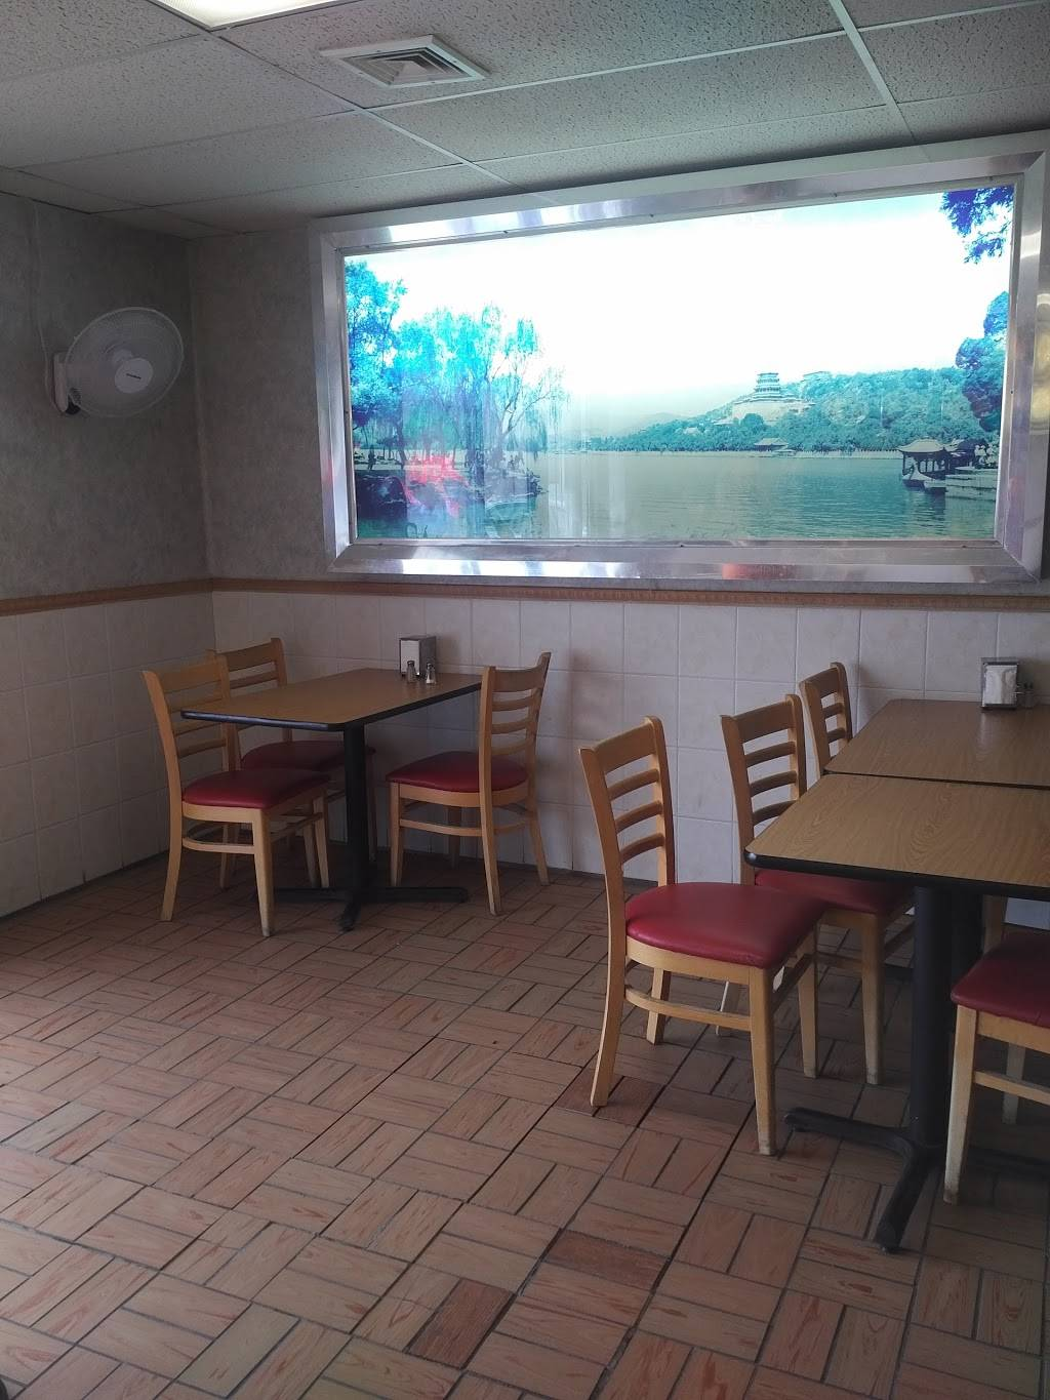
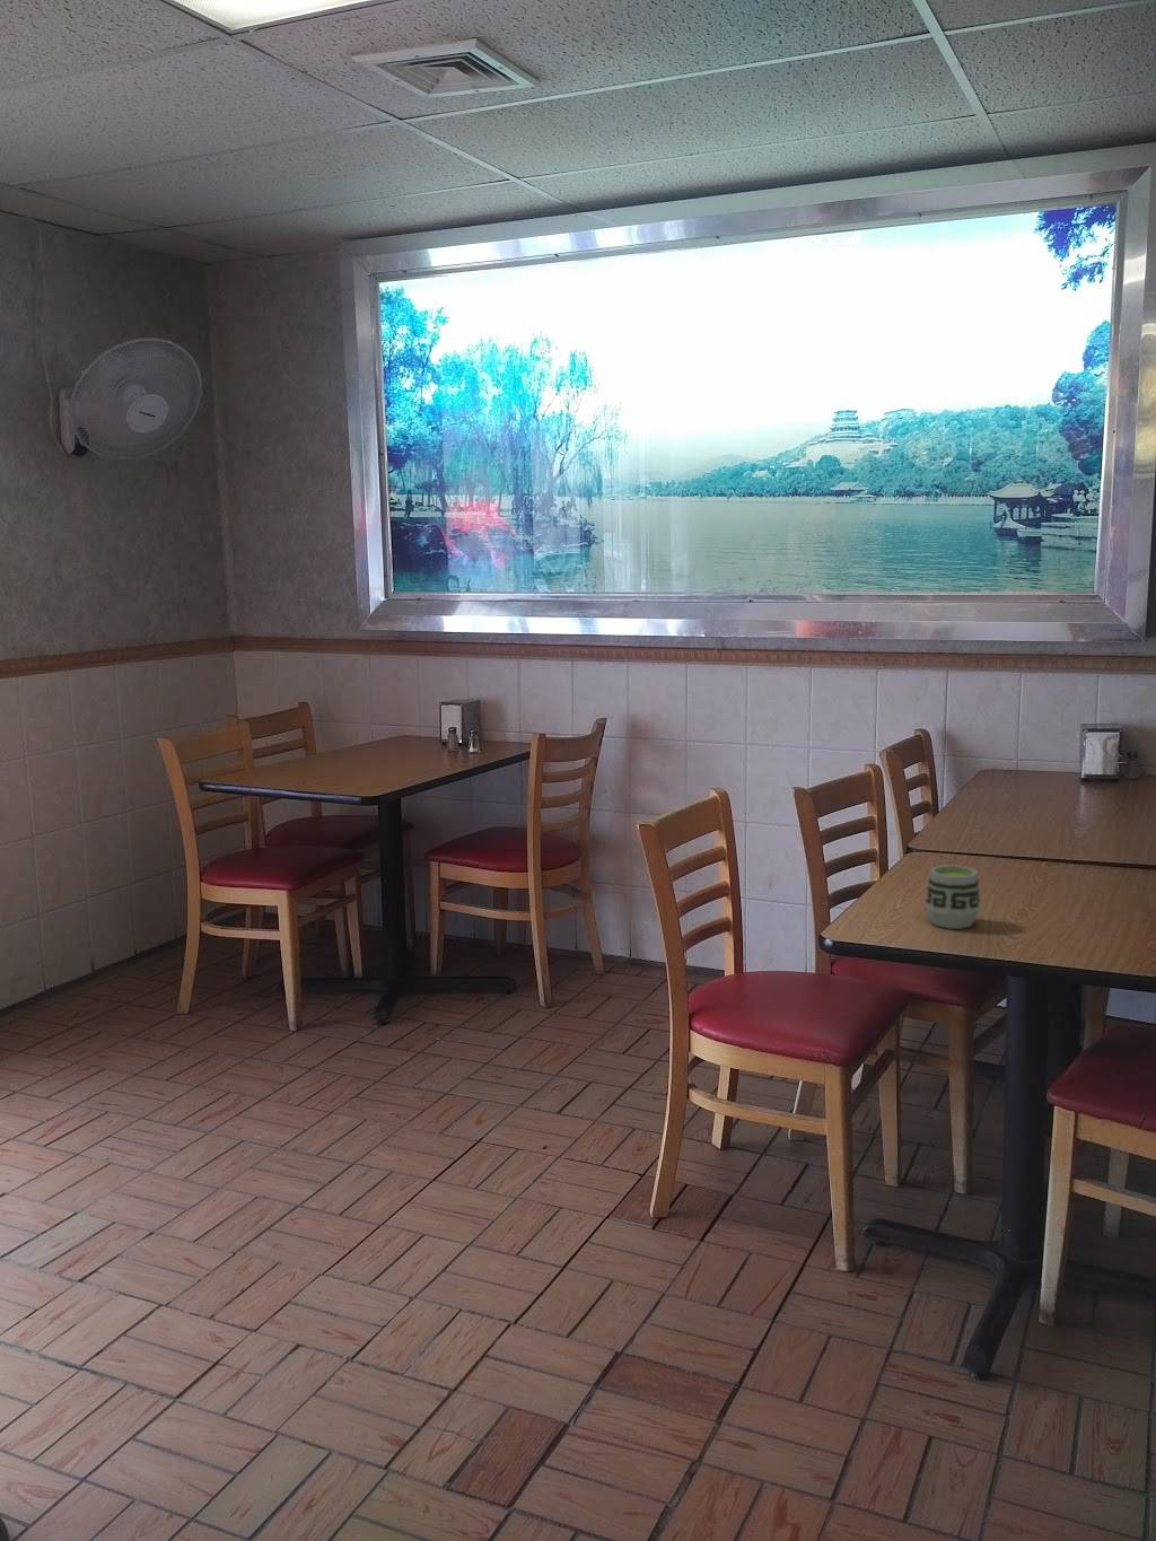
+ cup (953, 896)
